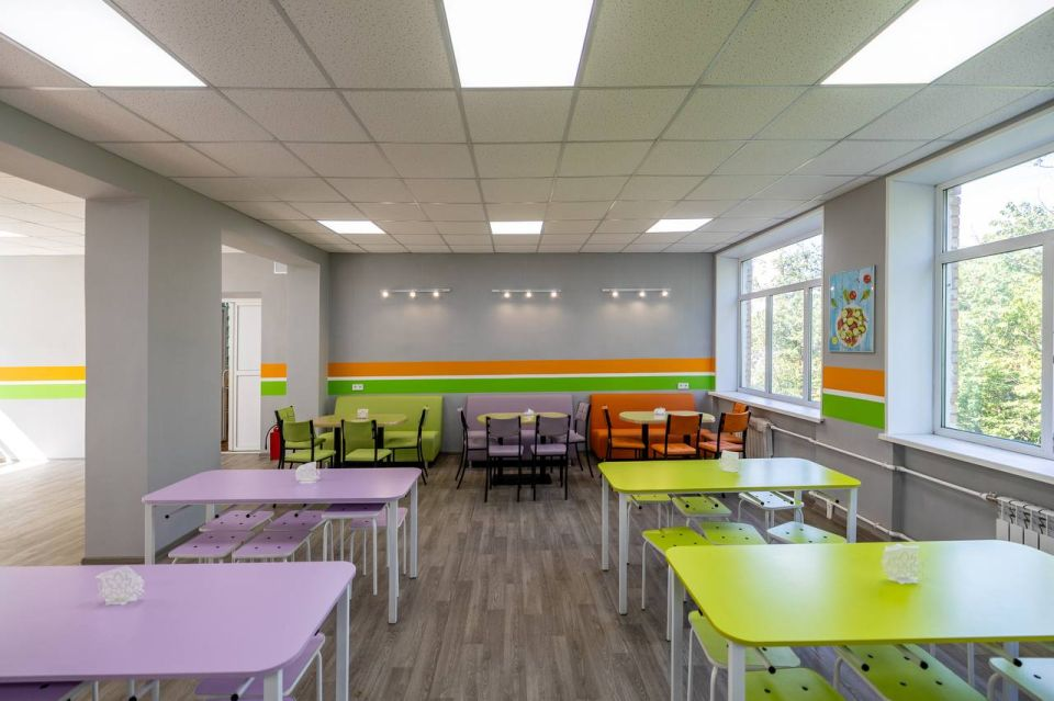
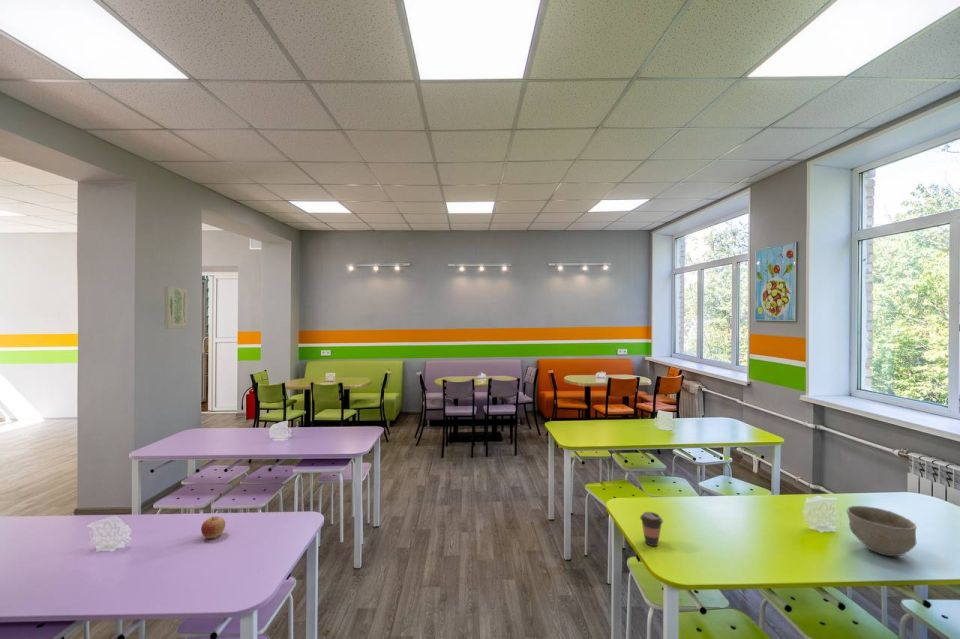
+ coffee cup (651, 529)
+ apple (213, 526)
+ bowl (880, 533)
+ wall art (176, 308)
